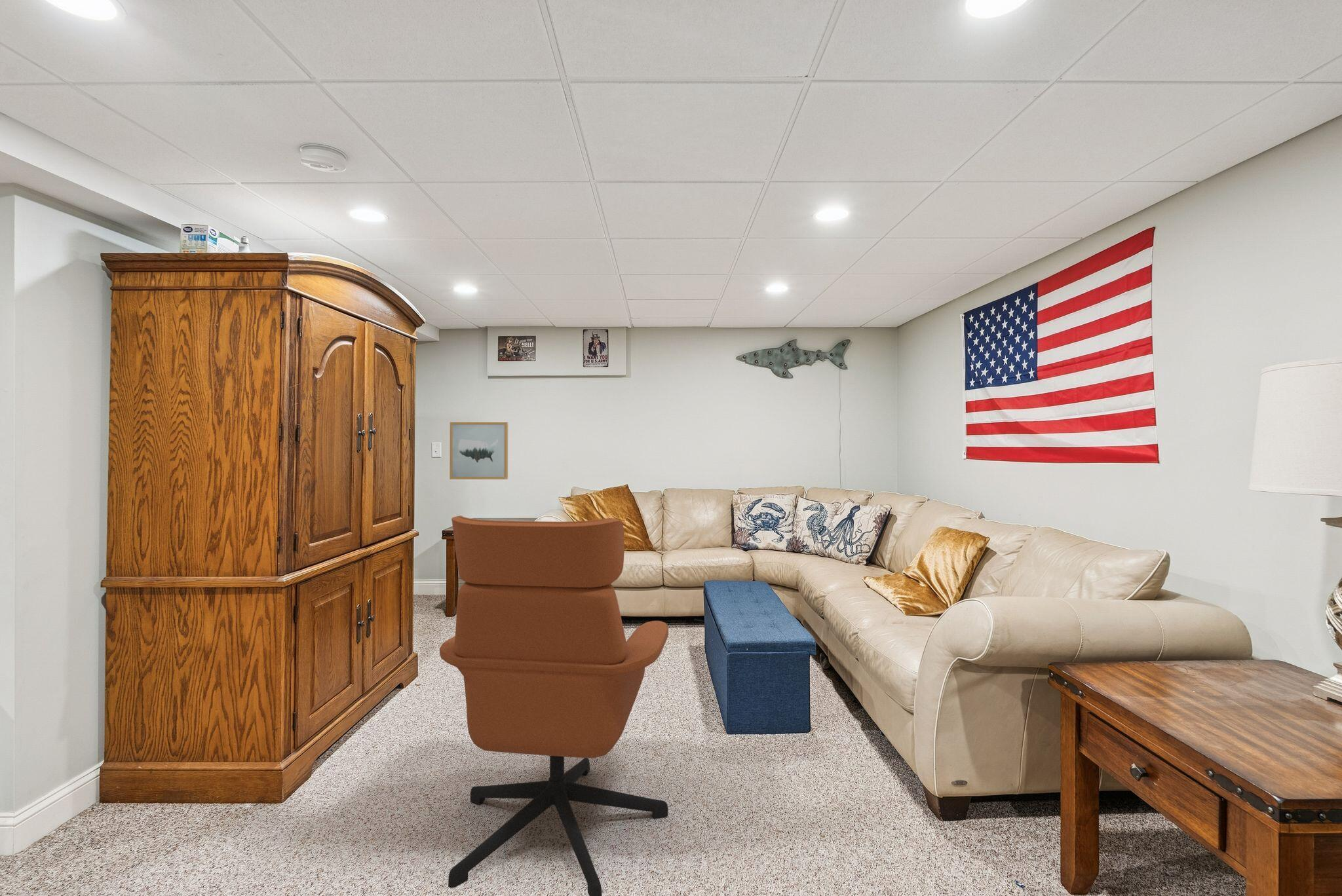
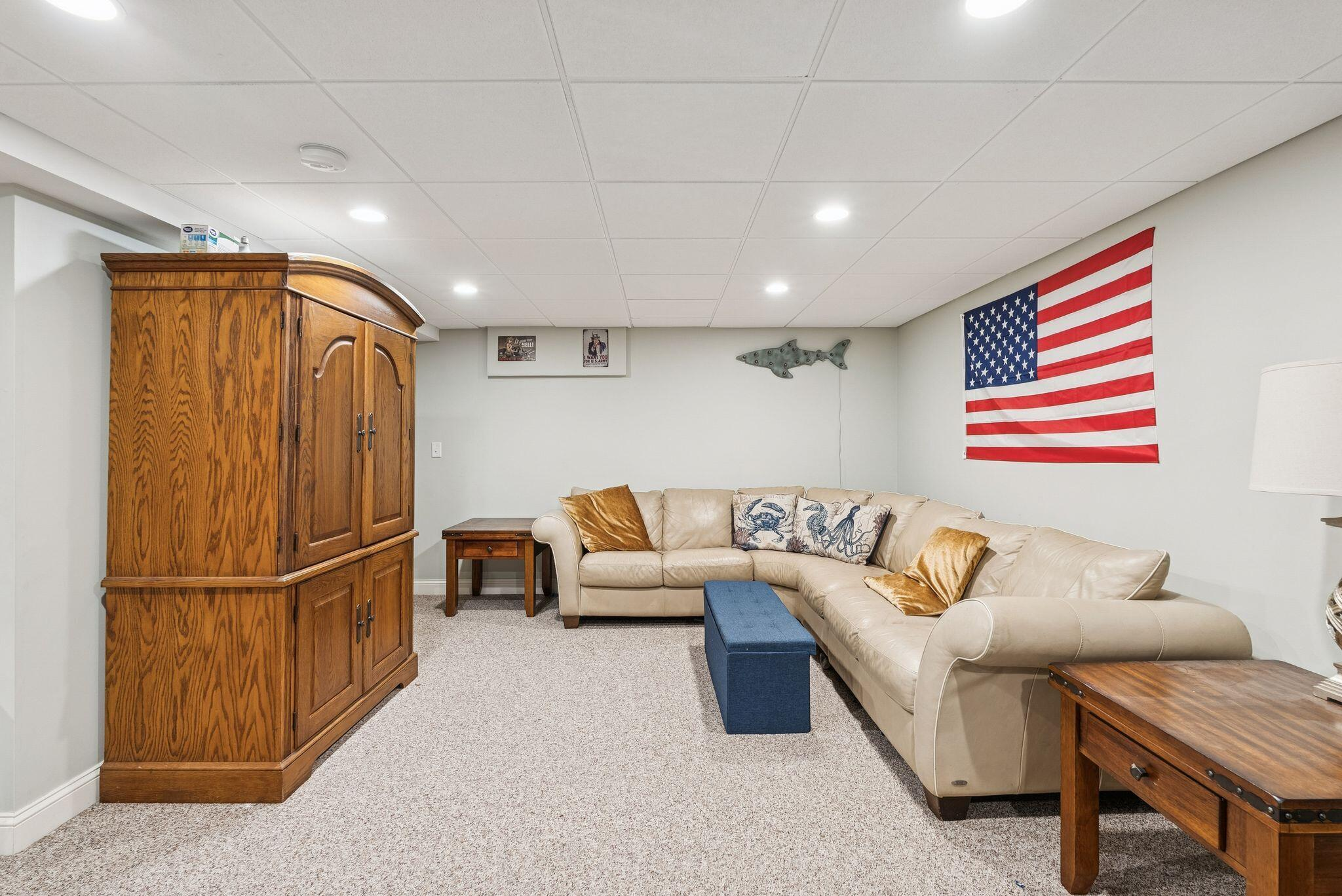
- armchair (561, 663)
- wall art (478, 451)
